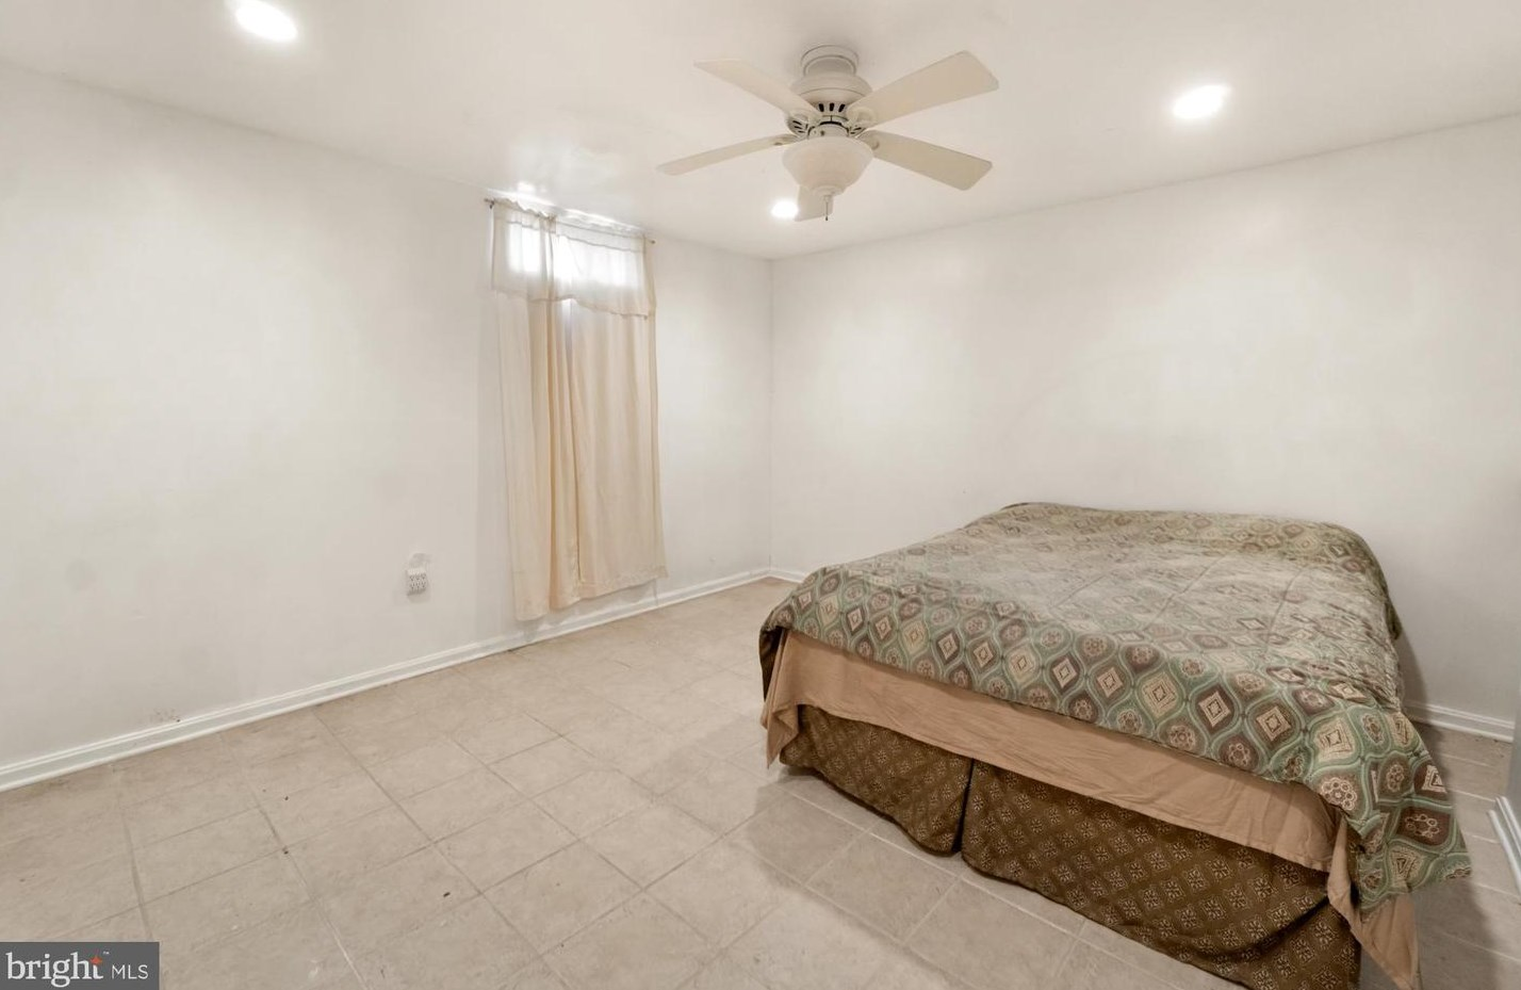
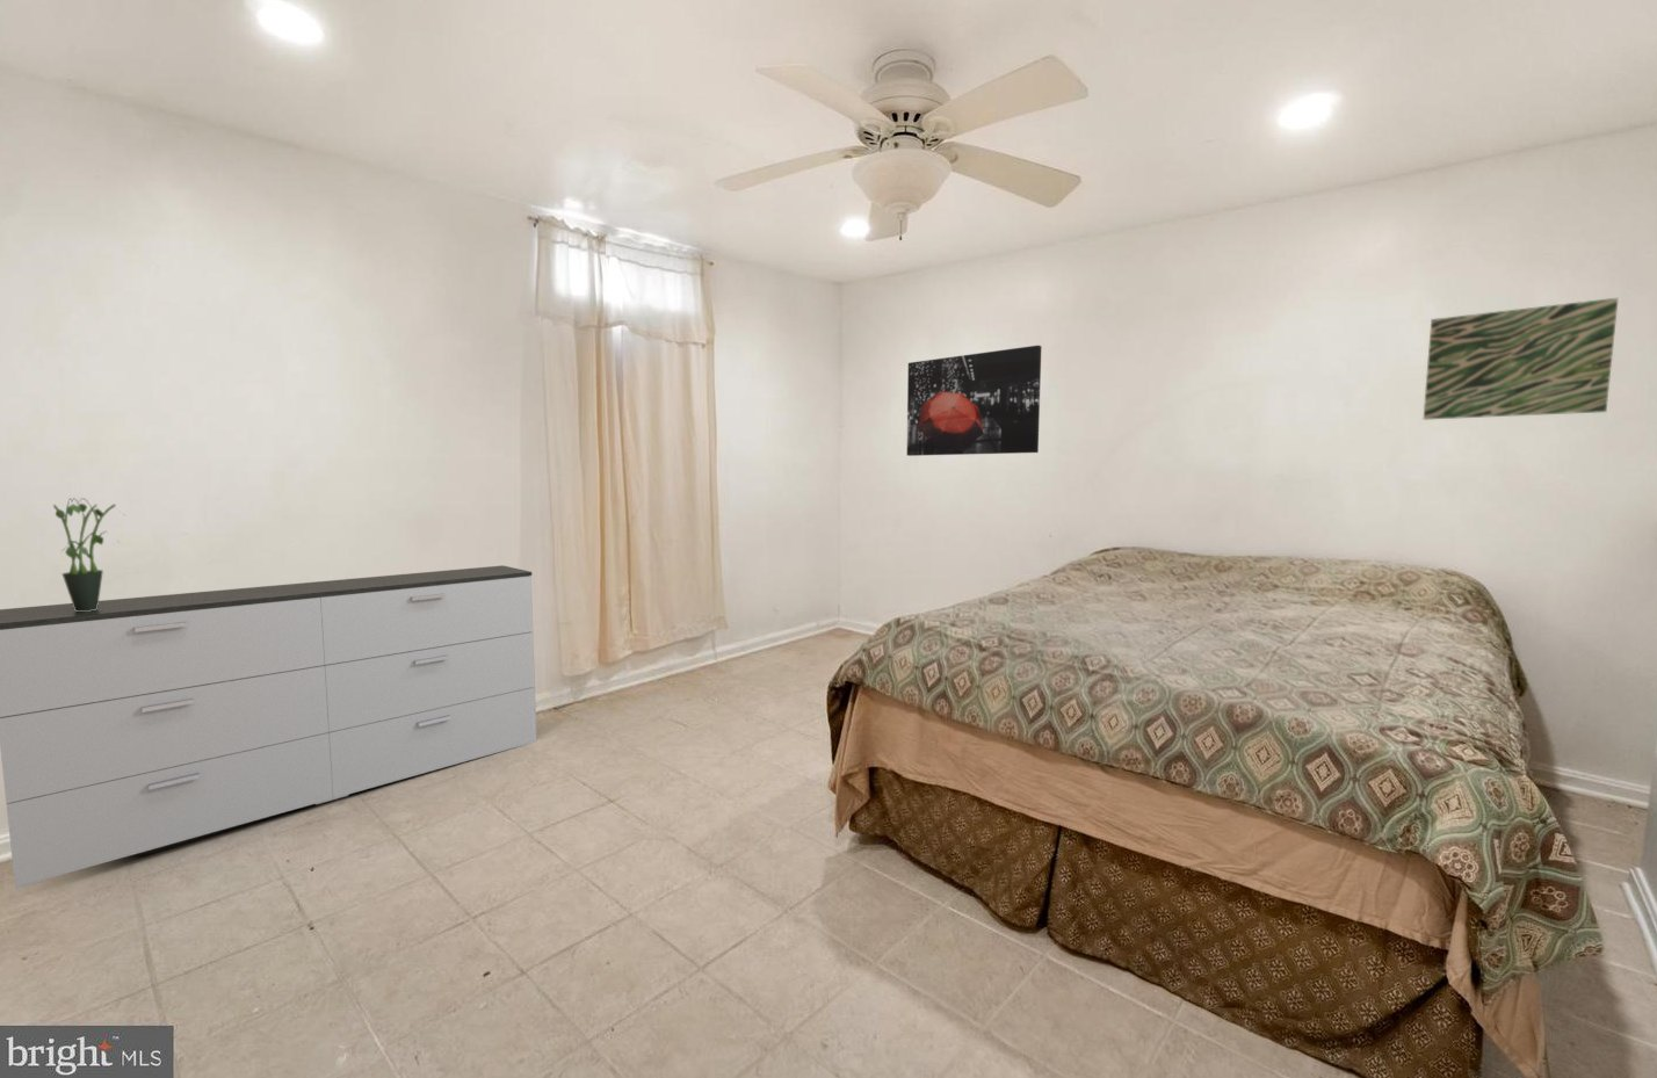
+ wall art (969, 404)
+ potted plant (89, 554)
+ dresser (318, 689)
+ wall art (1513, 362)
